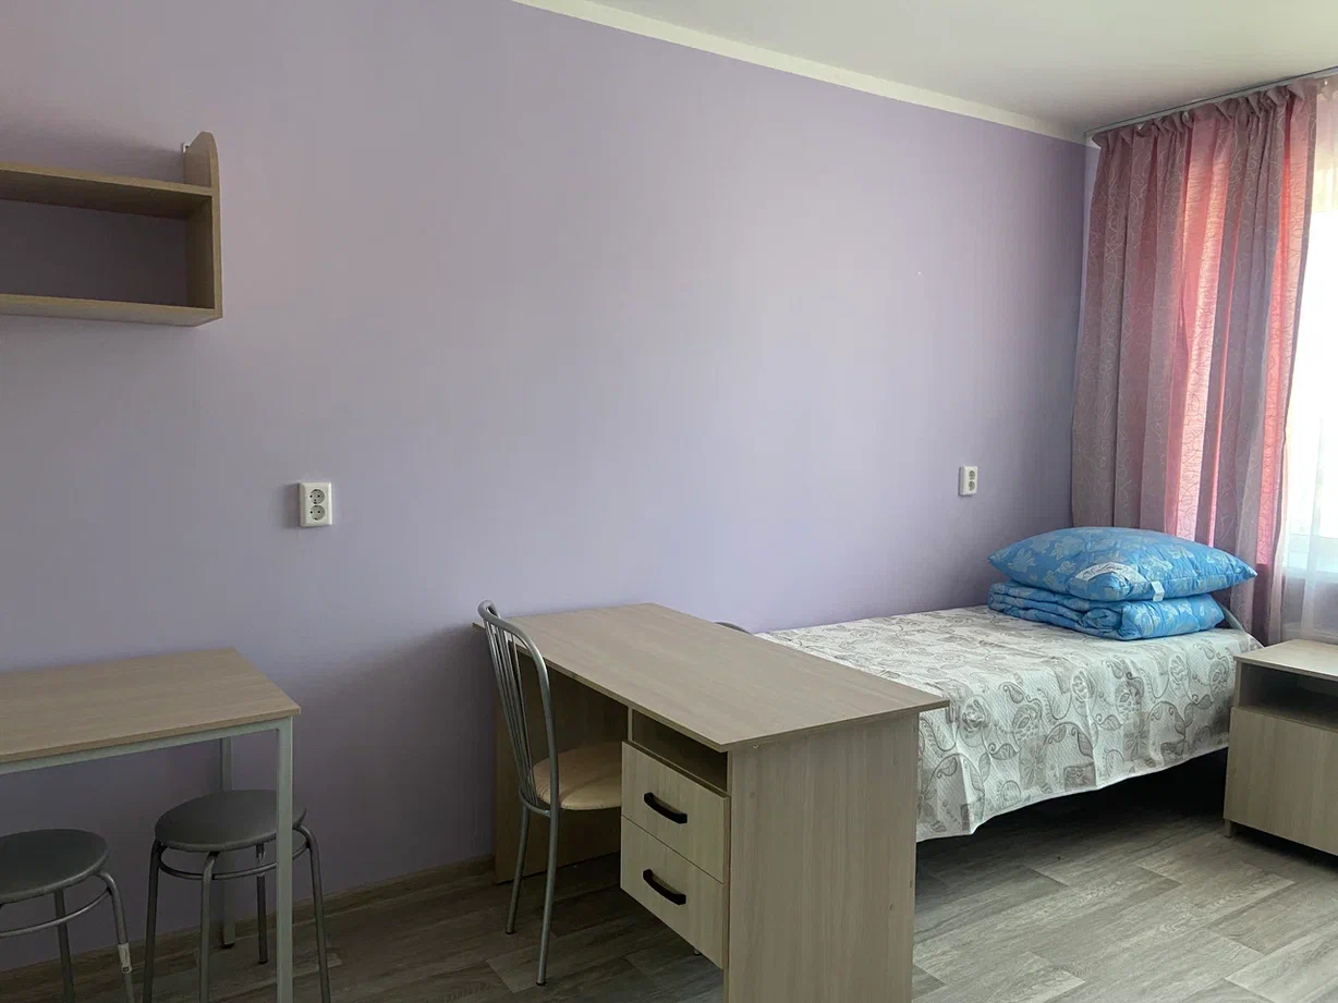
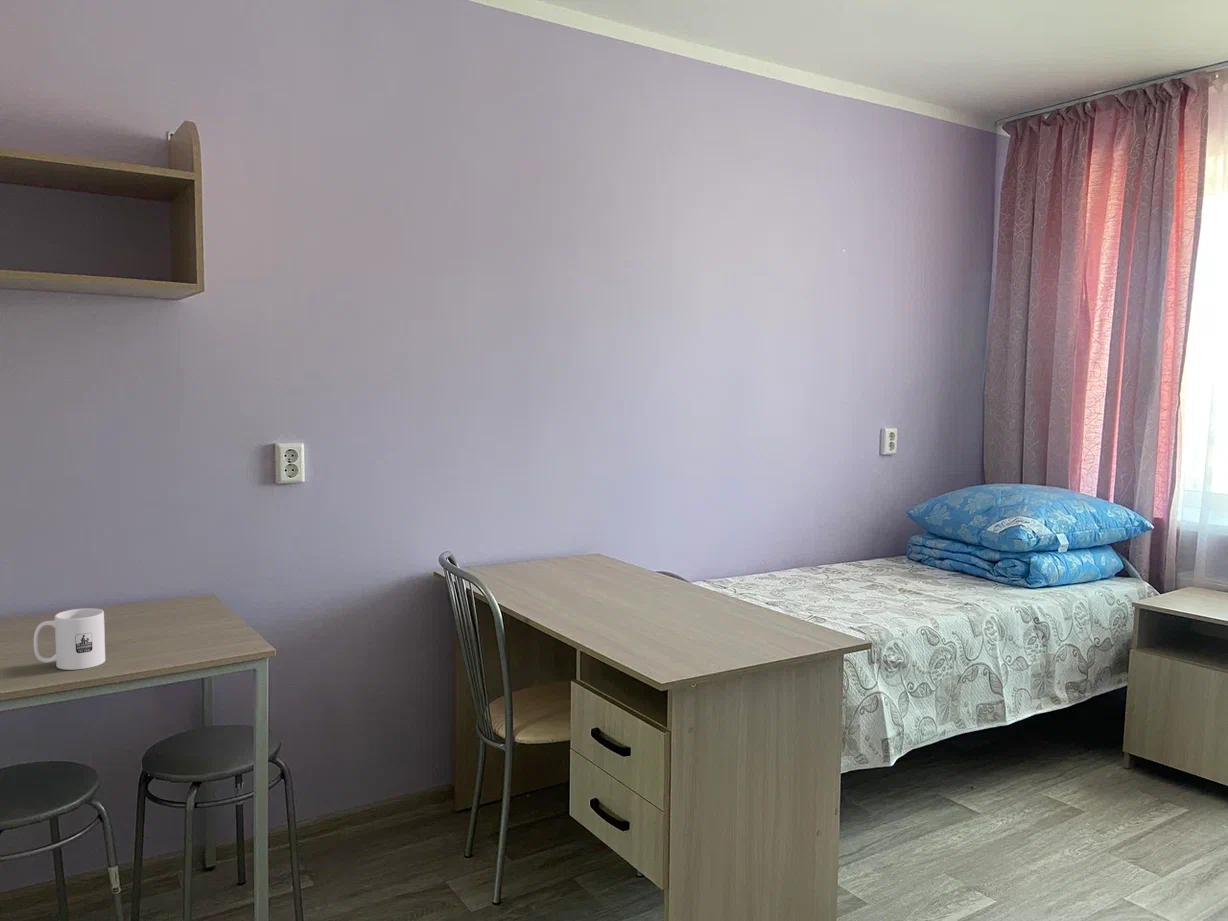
+ mug (69, 639)
